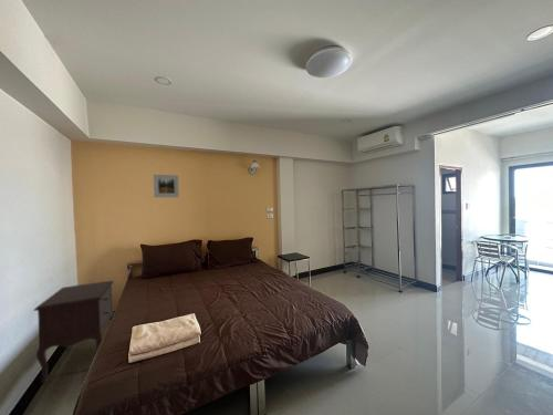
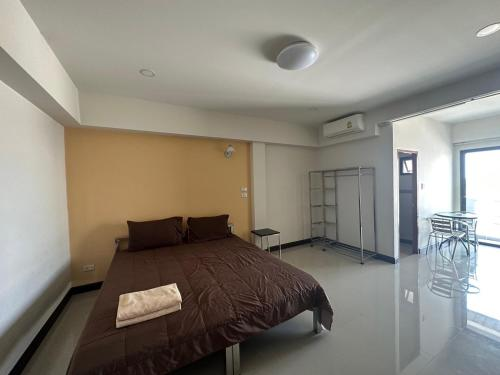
- nightstand (81, 324)
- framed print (166, 186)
